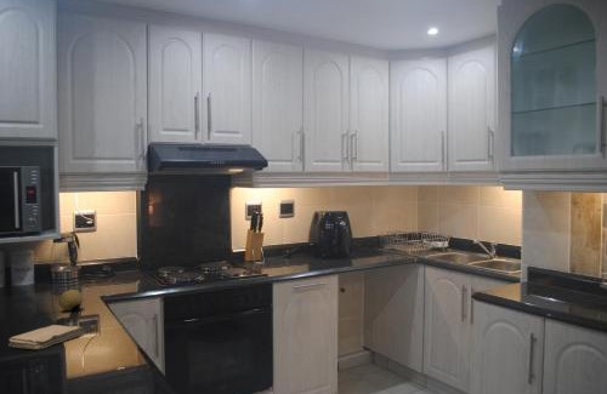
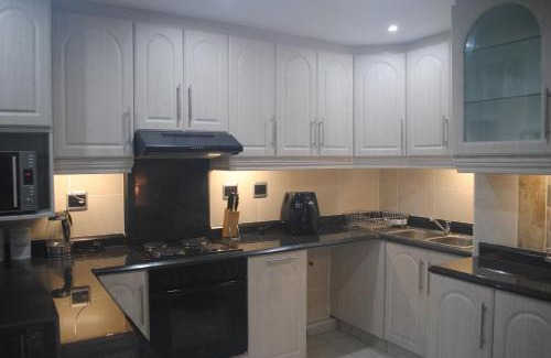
- fruit (70, 299)
- washcloth (46, 335)
